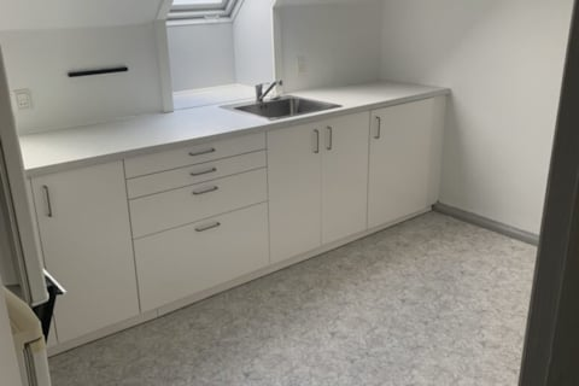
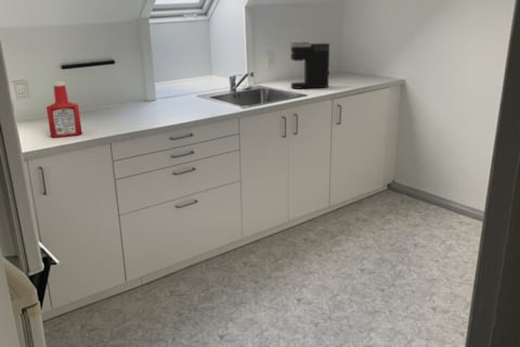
+ coffee maker (309, 65)
+ soap bottle (62, 108)
